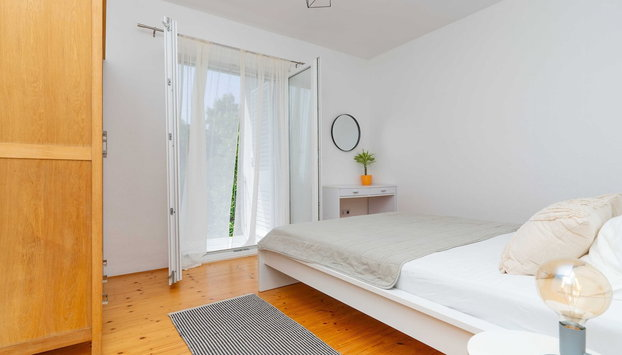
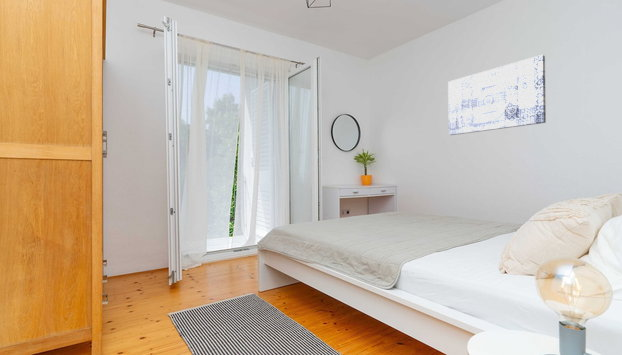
+ wall art (491, 99)
